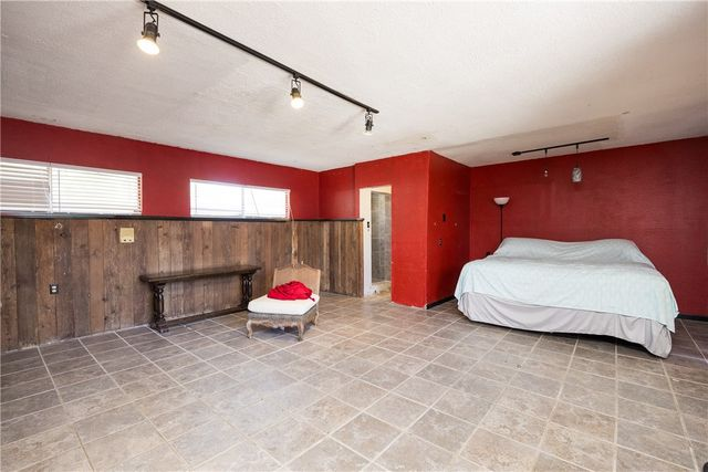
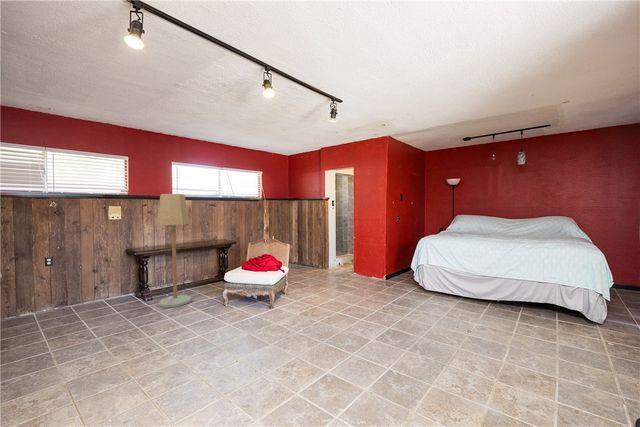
+ floor lamp (174, 248)
